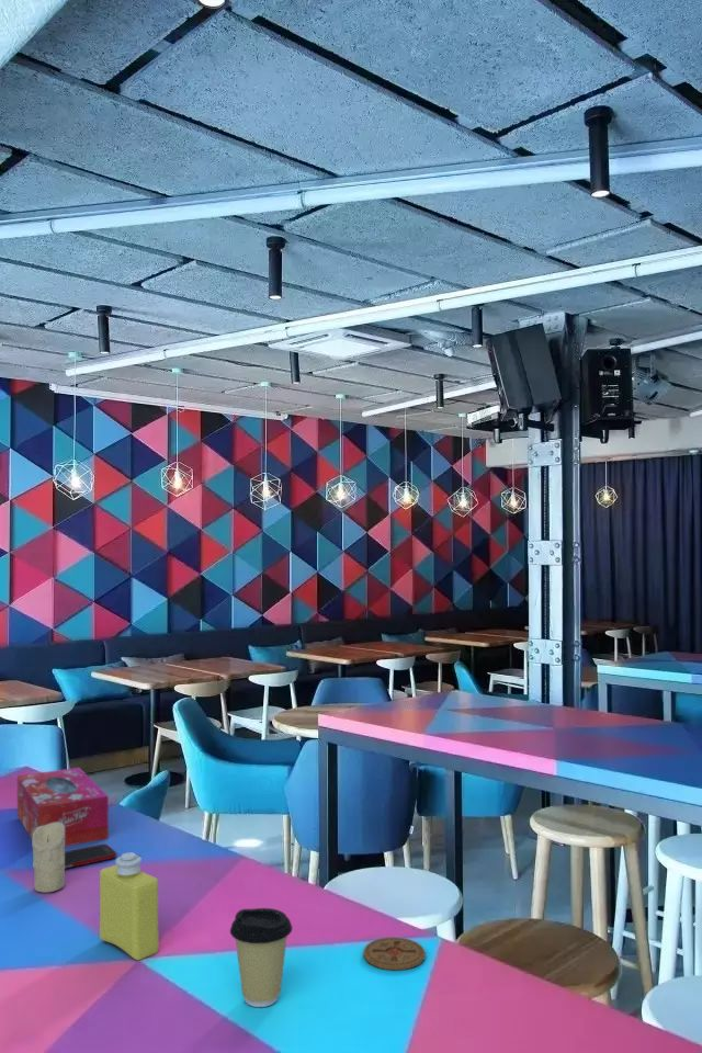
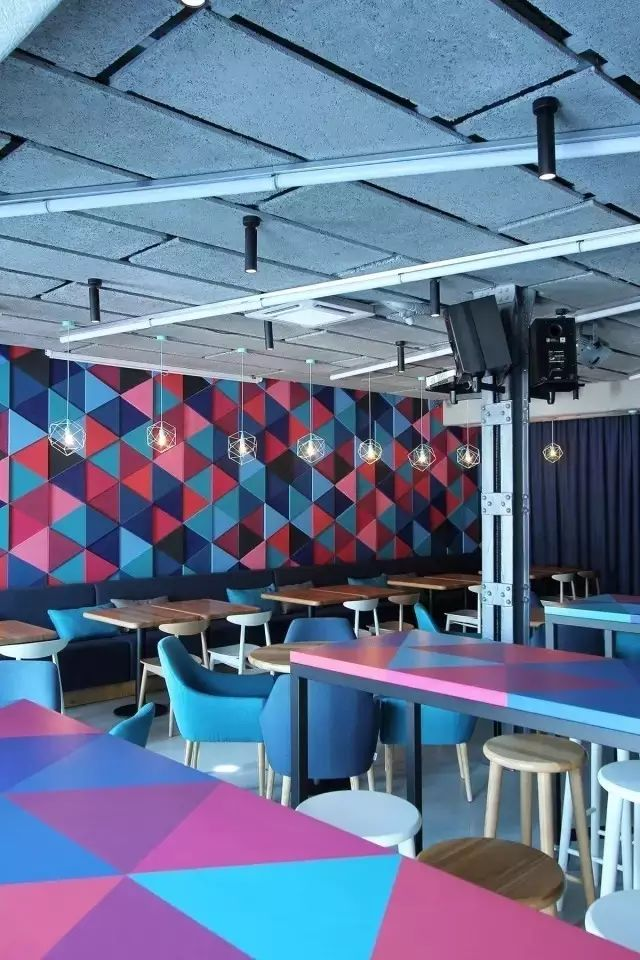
- candle (48, 857)
- tissue box (60, 806)
- coffee cup (261, 956)
- cell phone (78, 857)
- coaster (394, 952)
- bottle (128, 901)
